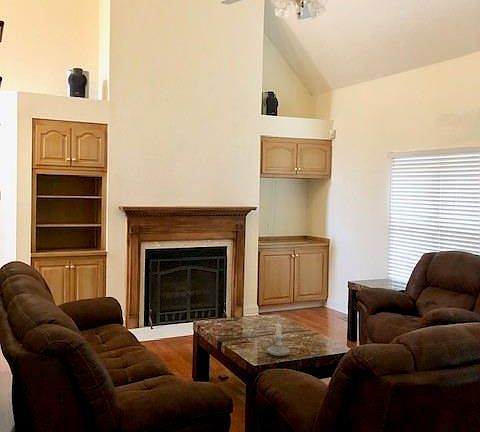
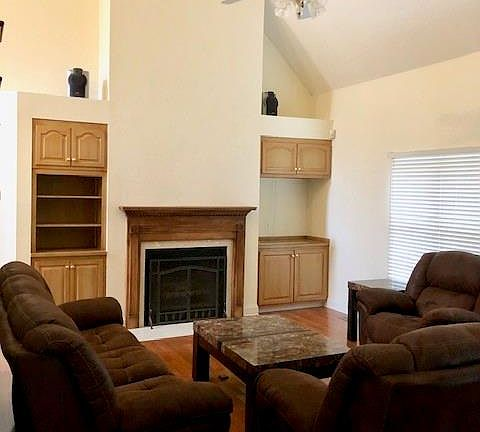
- candle (278, 338)
